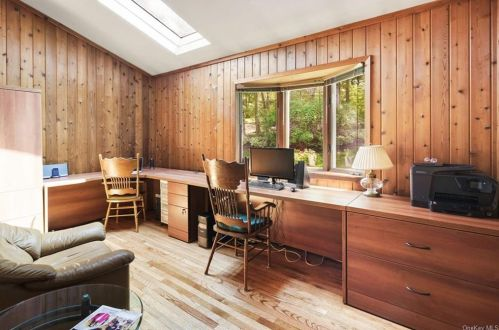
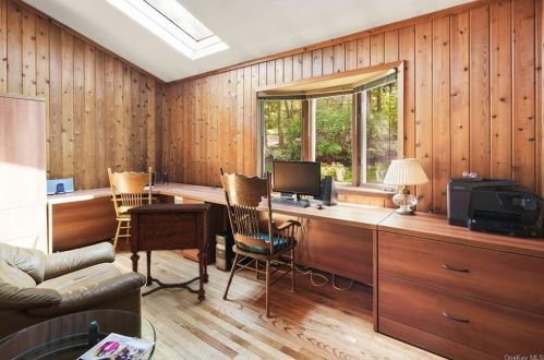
+ side table (173, 249)
